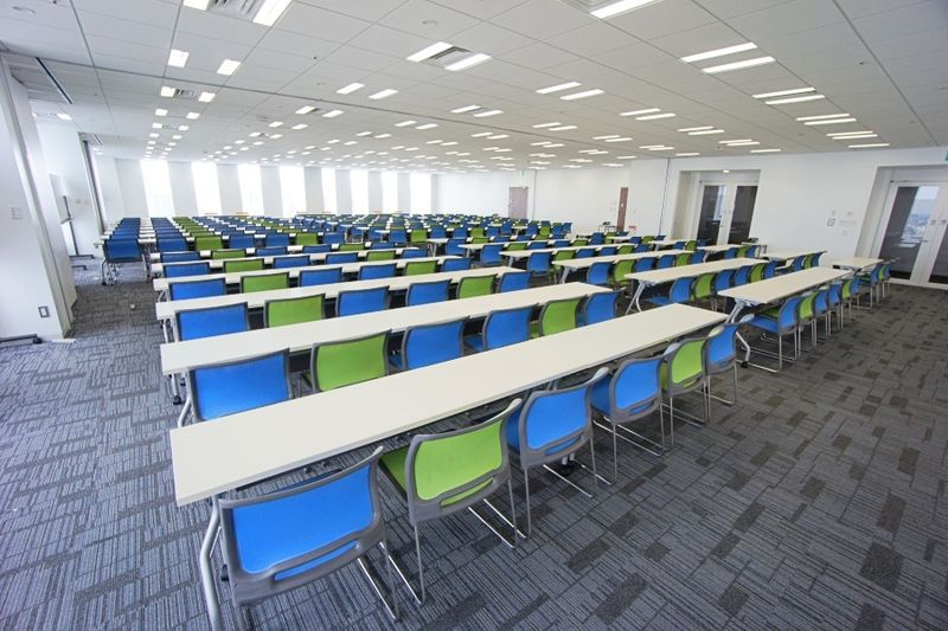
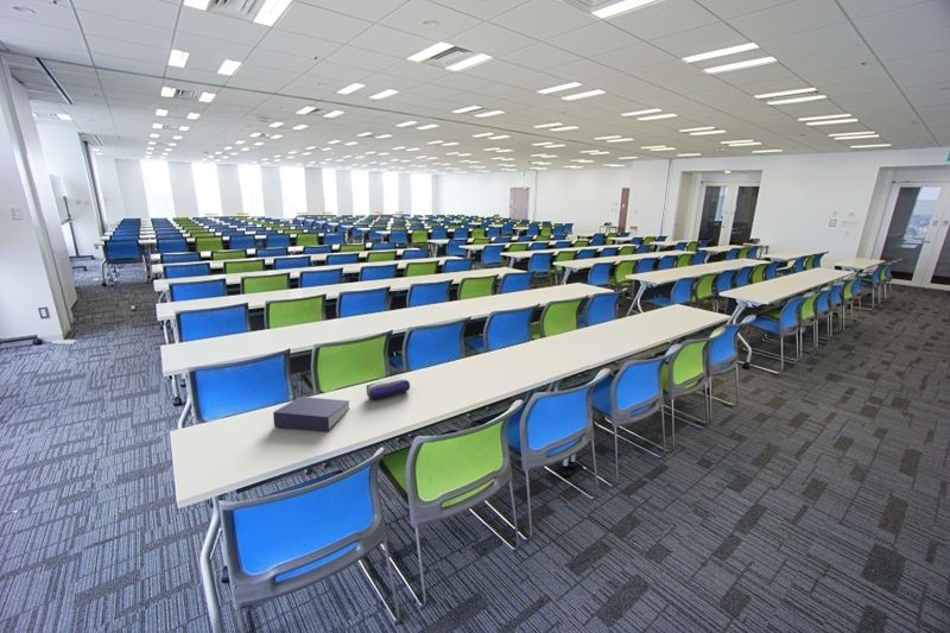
+ book (312, 410)
+ pencil case (388, 387)
